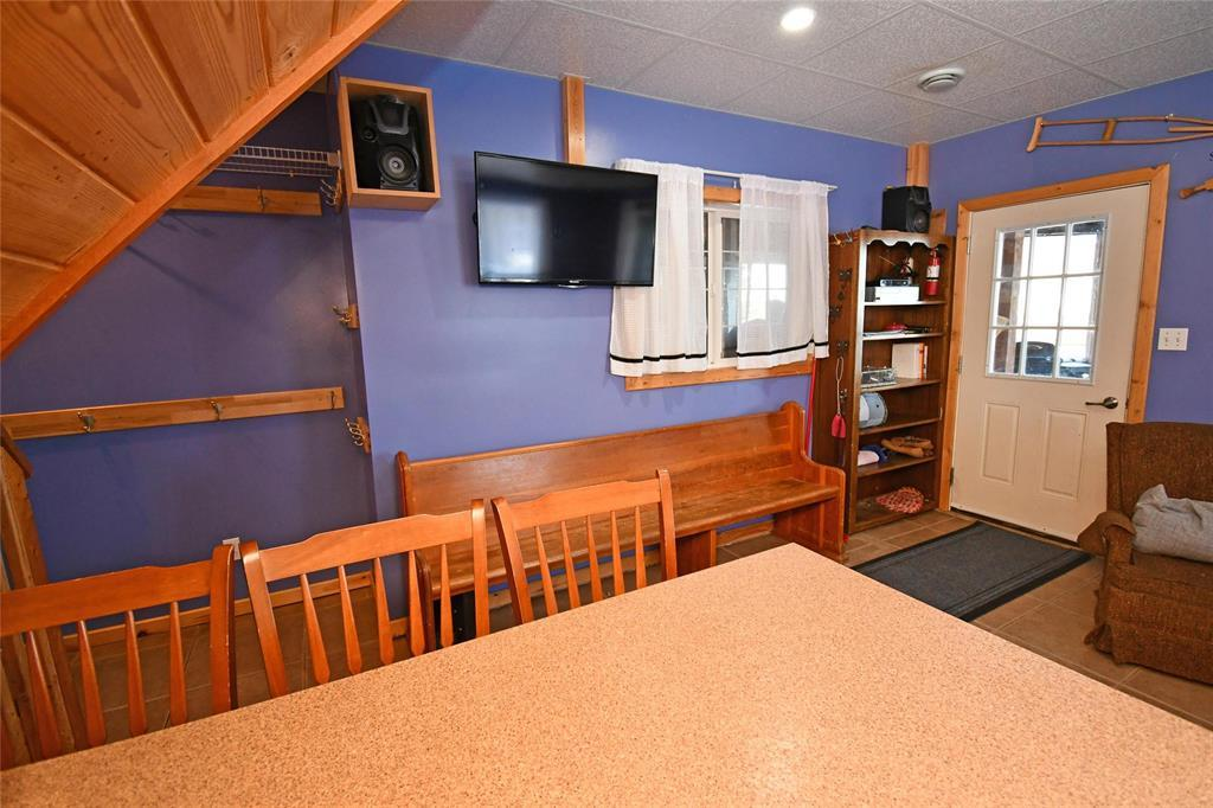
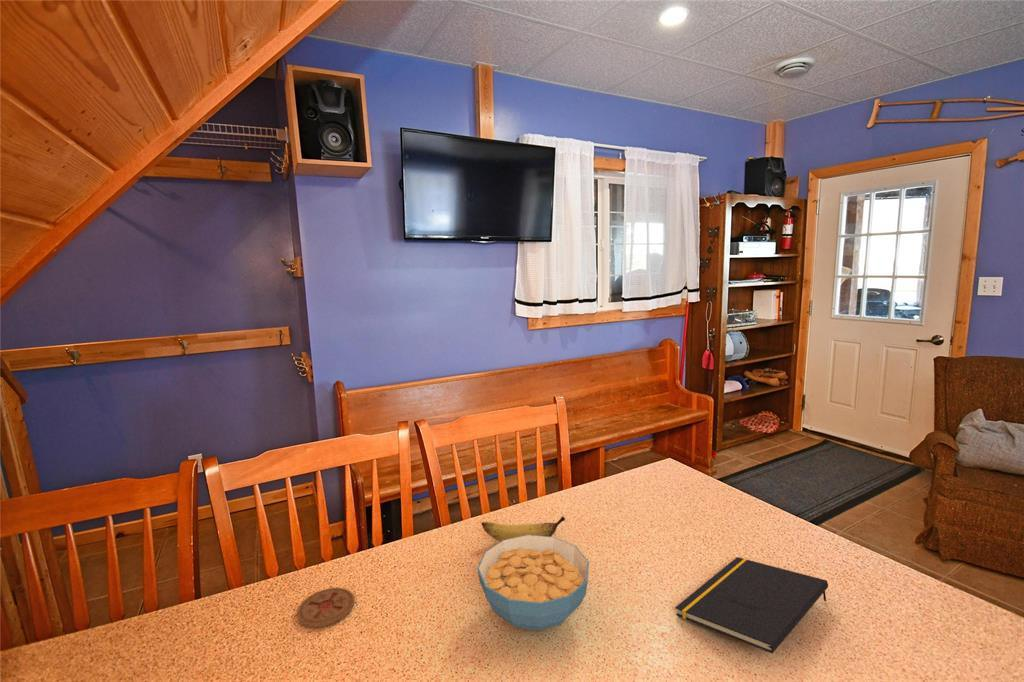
+ coaster (326, 606)
+ cereal bowl (534, 590)
+ banana (523, 530)
+ notepad (752, 597)
